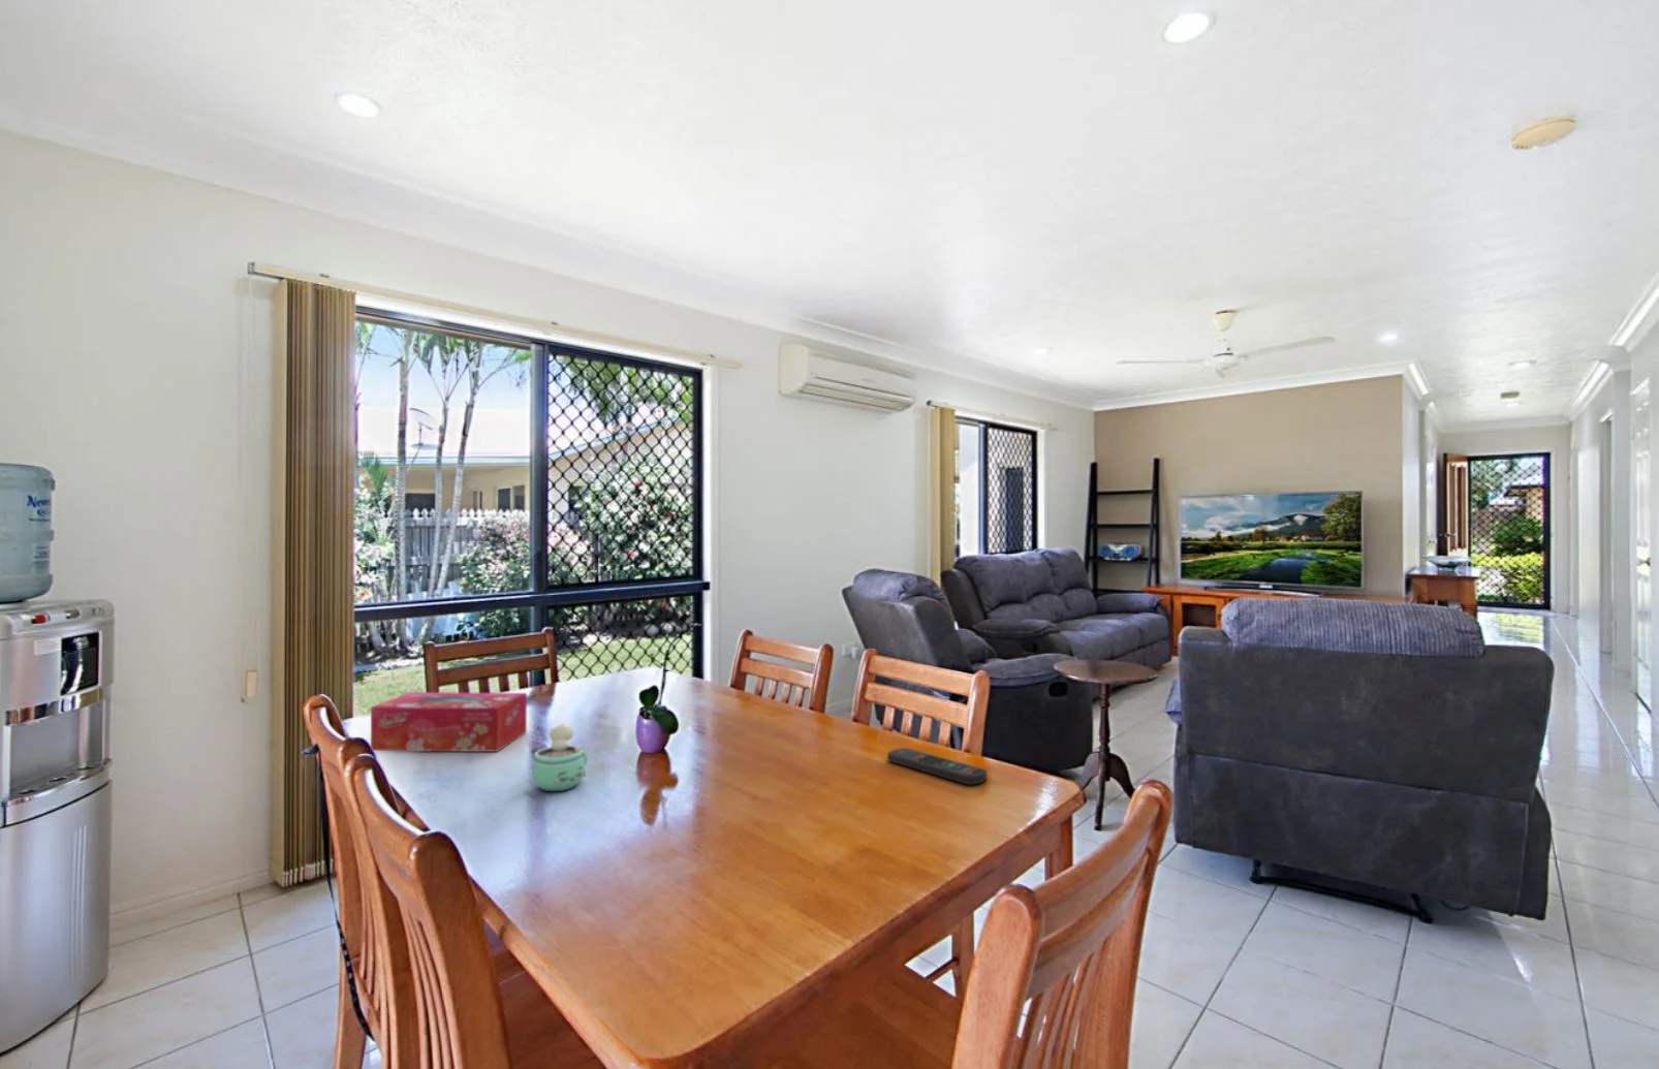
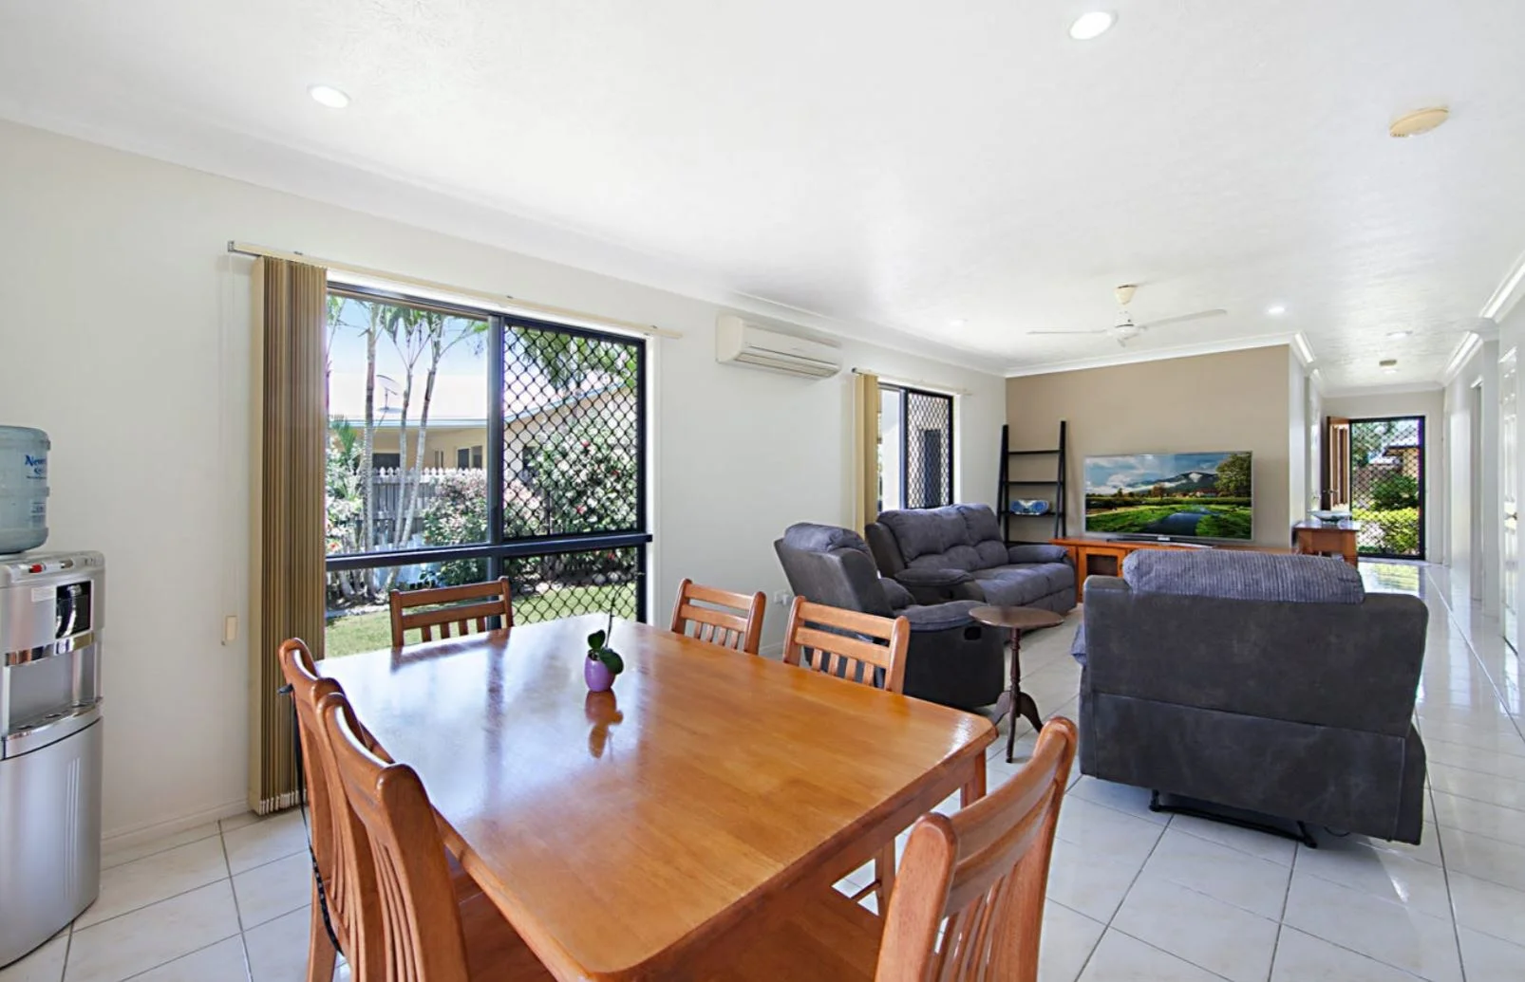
- tissue box (451, 720)
- remote control (935, 764)
- chocolate milk (563, 753)
